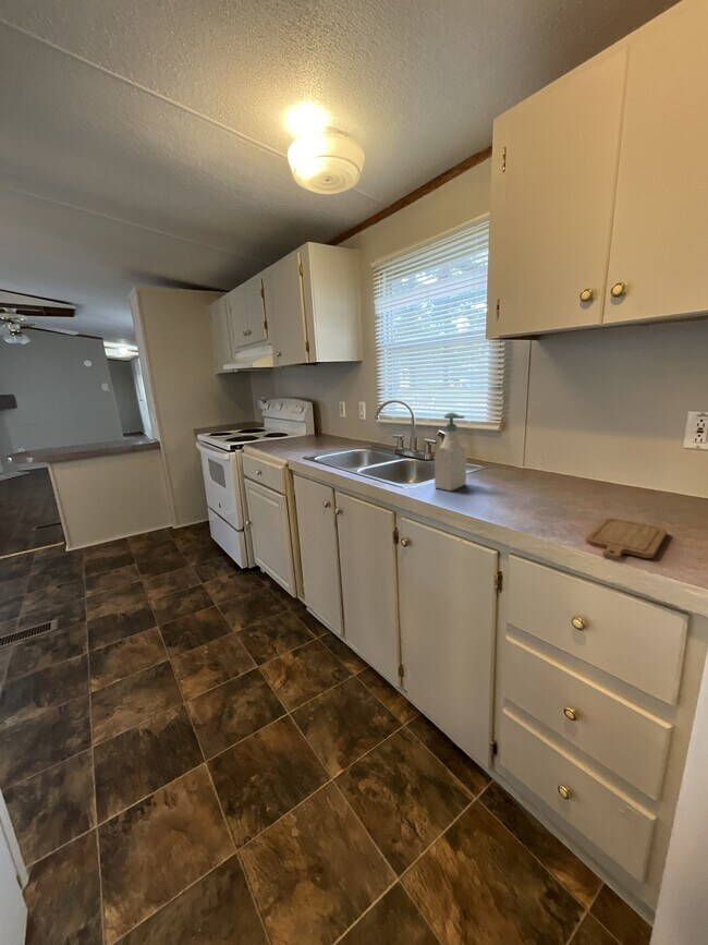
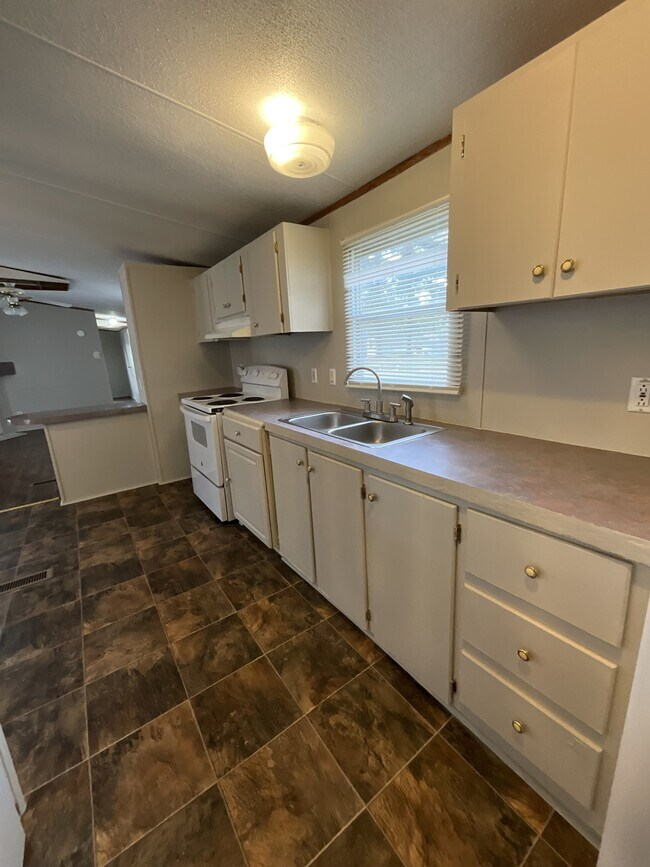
- chopping board (623, 538)
- soap bottle (452, 450)
